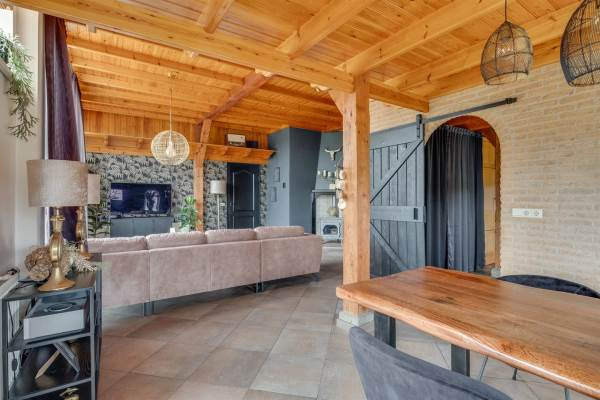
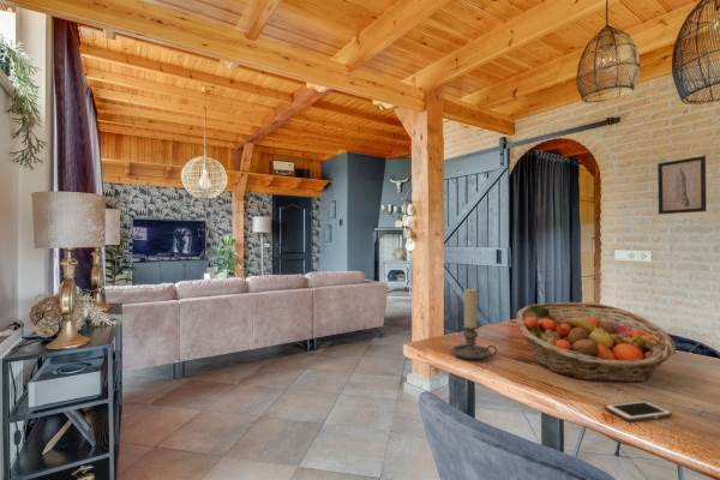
+ candle holder (474, 322)
+ cell phone (637, 410)
+ fruit basket (588, 337)
+ wall art (680, 186)
